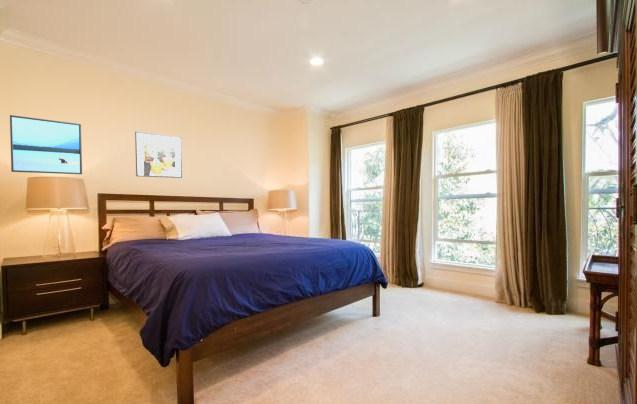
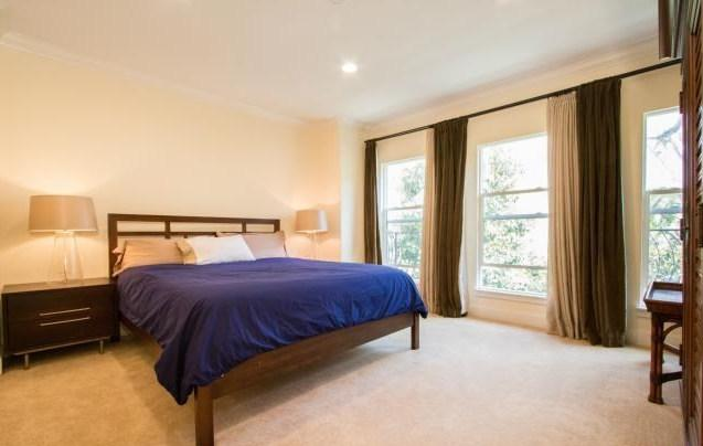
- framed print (48, 146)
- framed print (159, 155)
